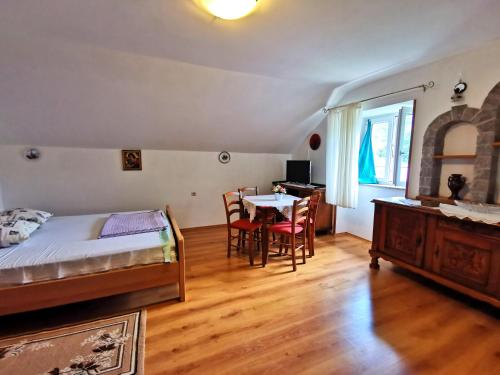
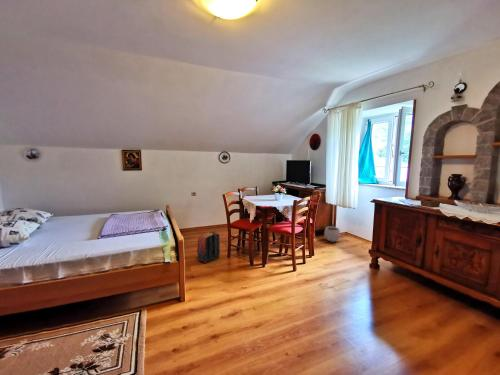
+ plant pot (332, 231)
+ backpack (209, 245)
